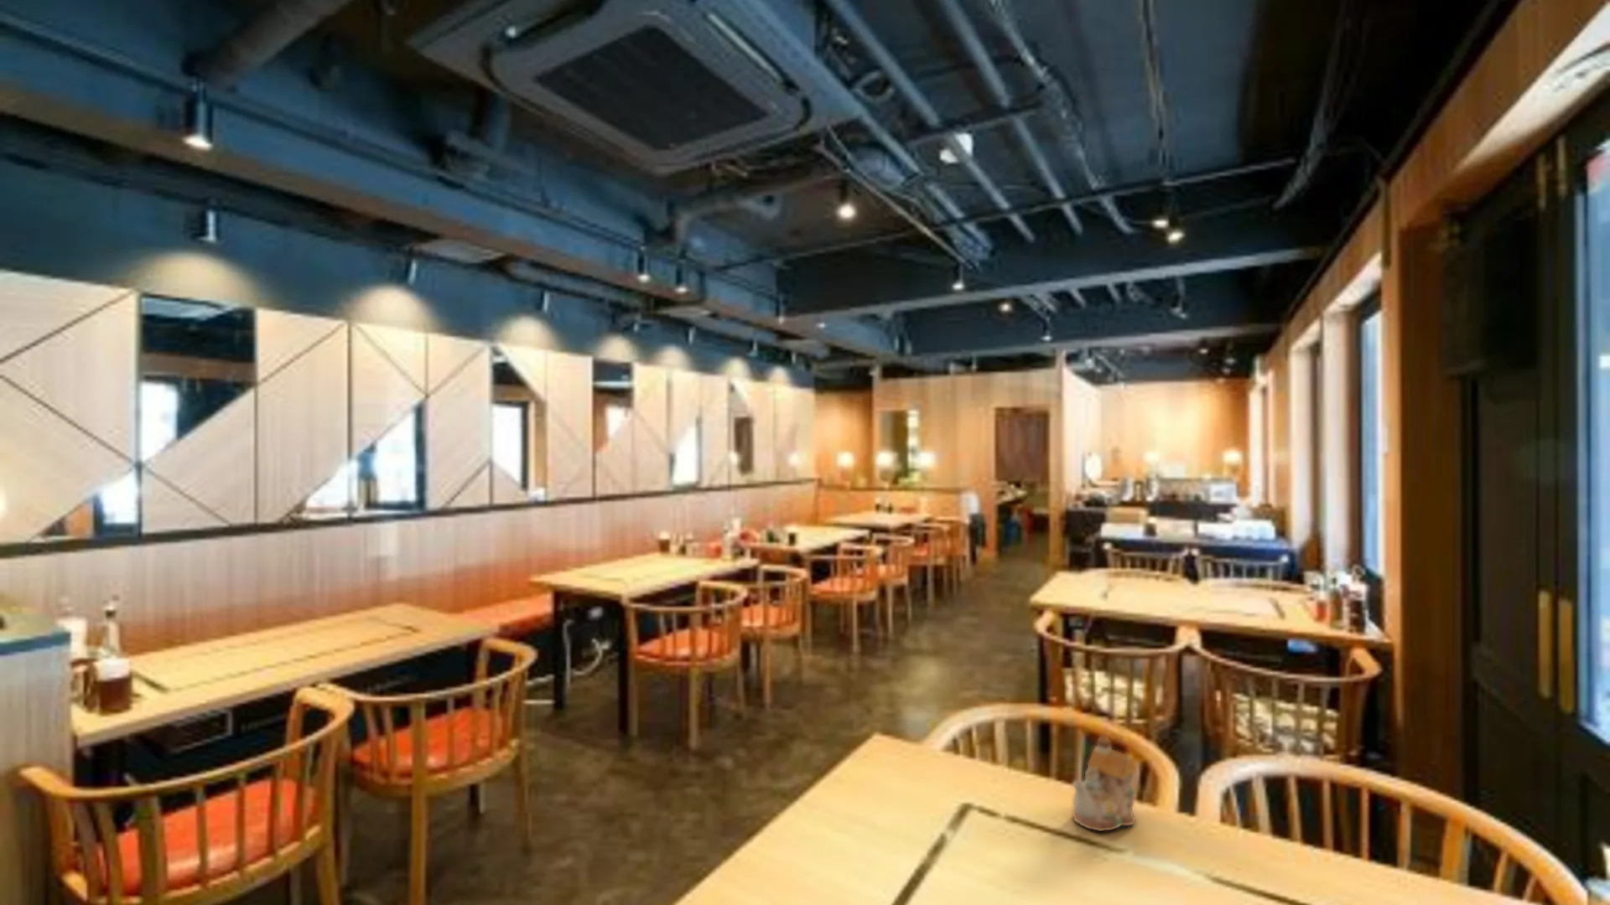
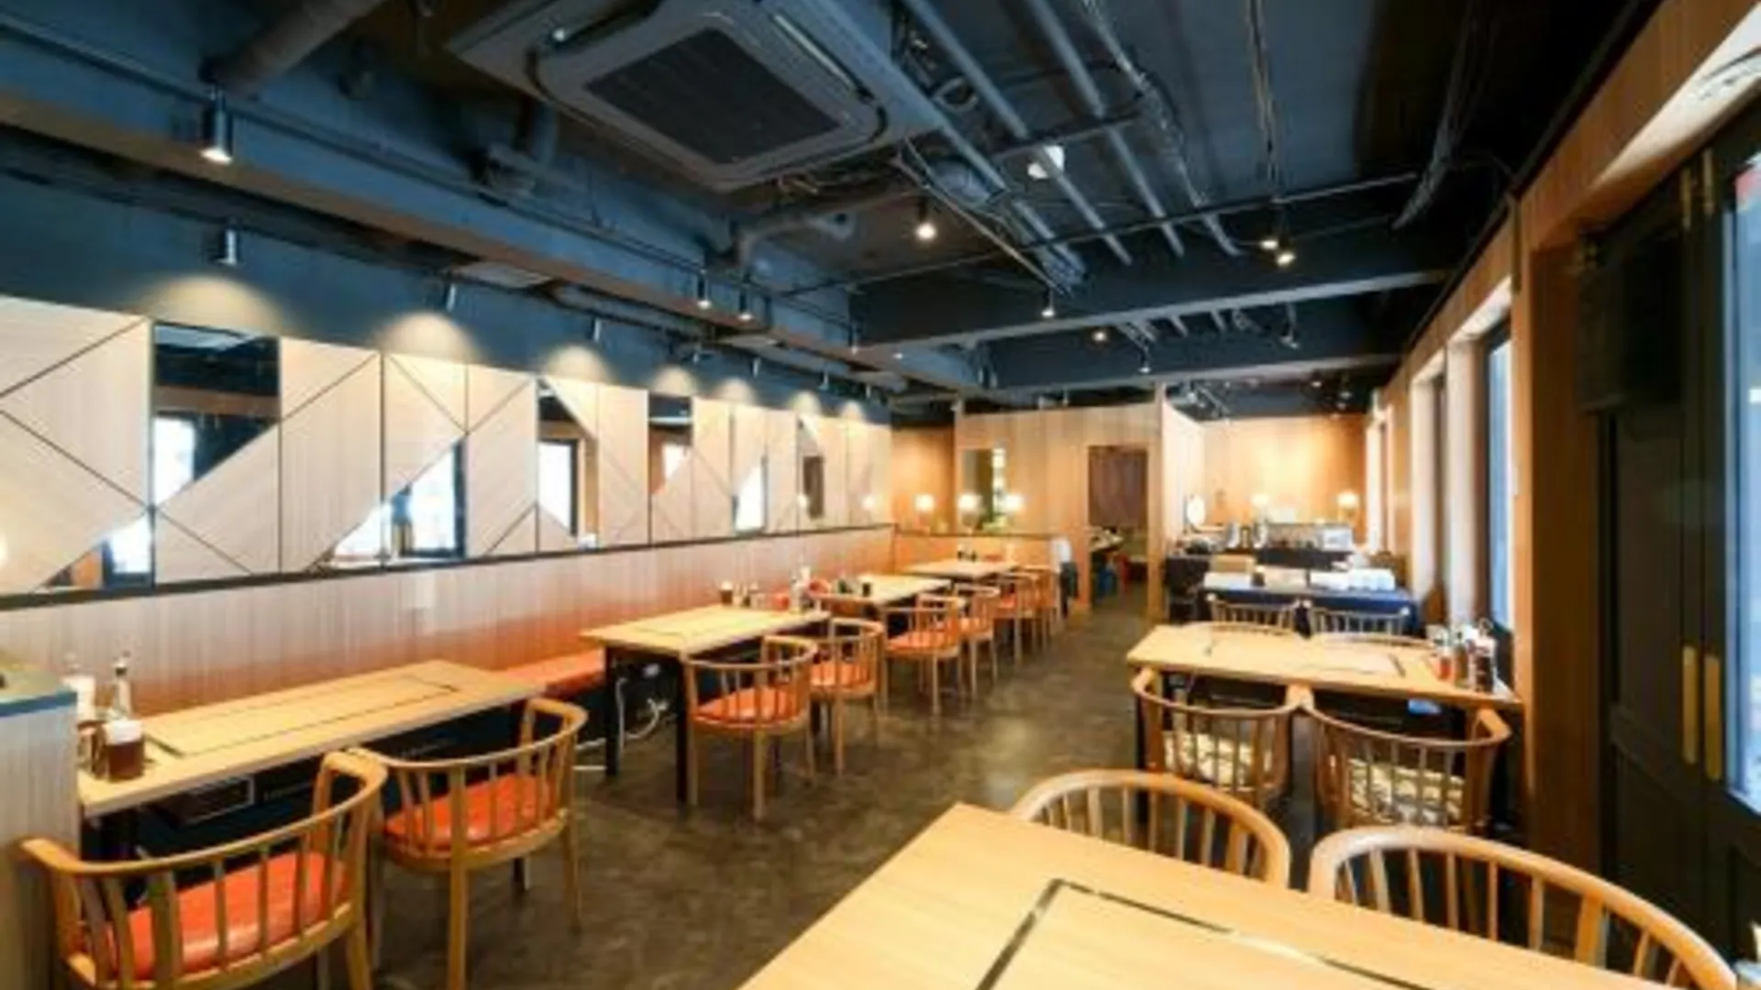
- teapot (1105, 778)
